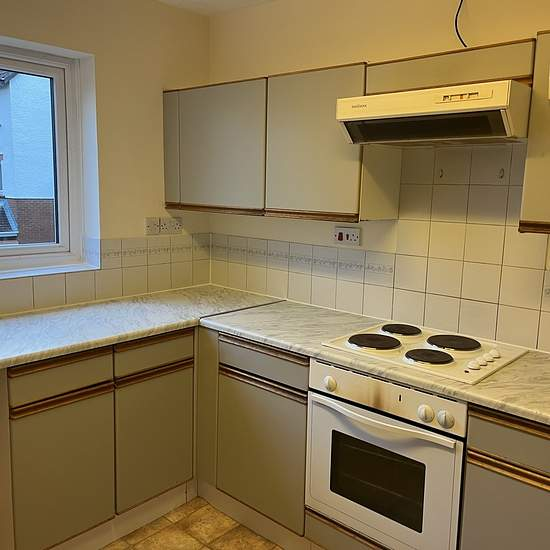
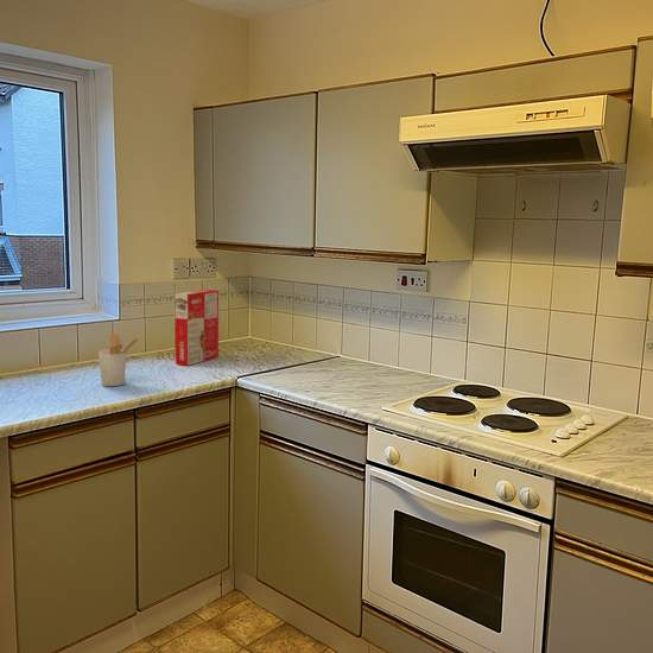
+ utensil holder (120, 360)
+ cereal box (197, 325)
